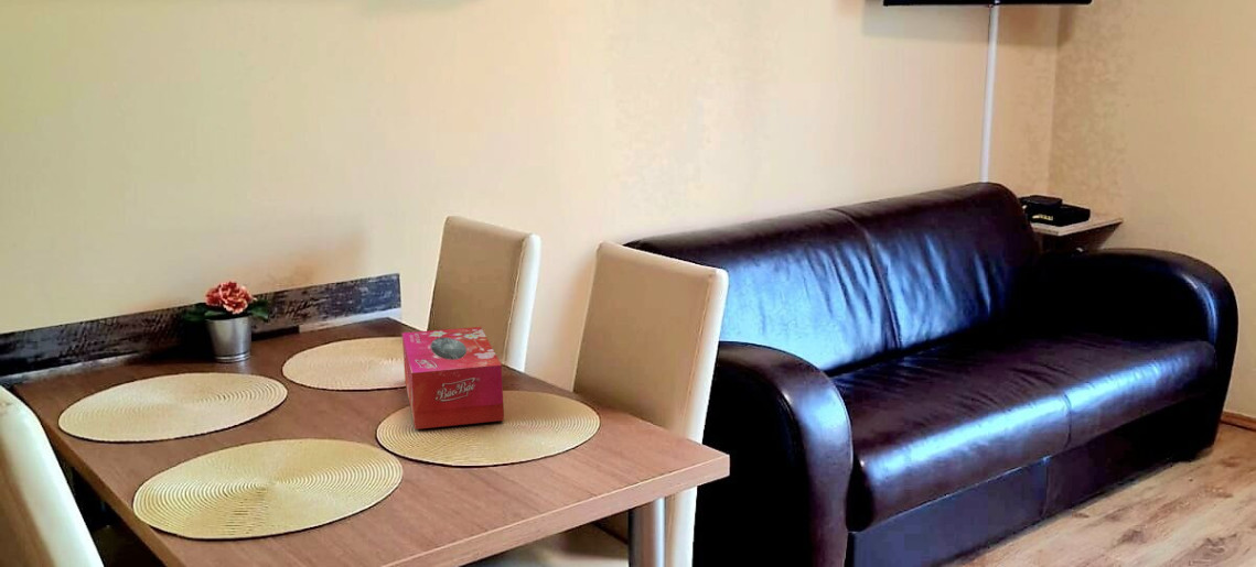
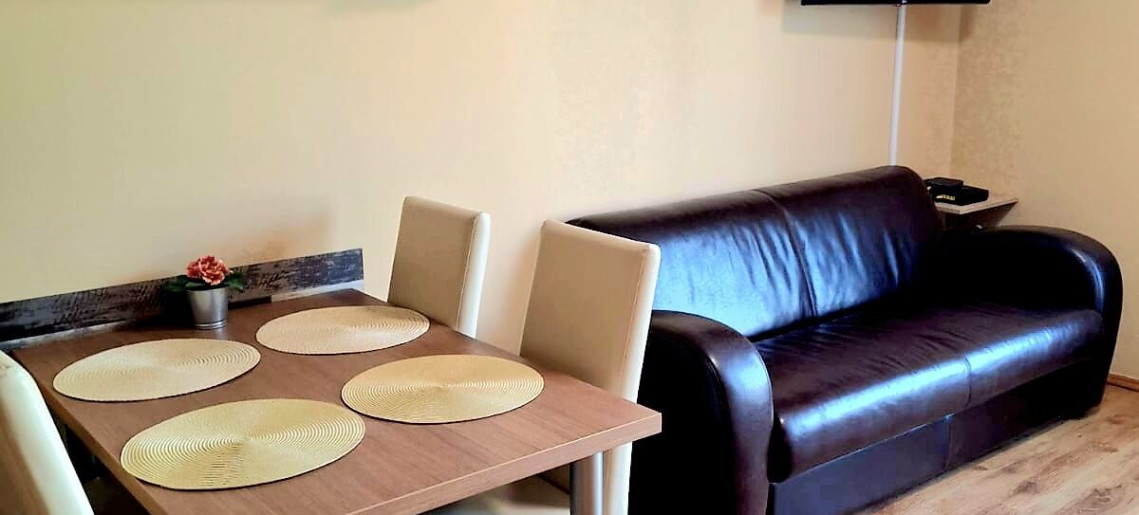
- tissue box (450, 373)
